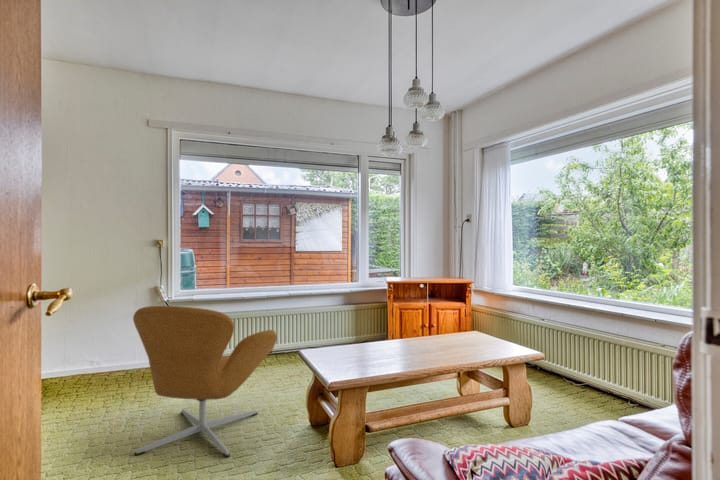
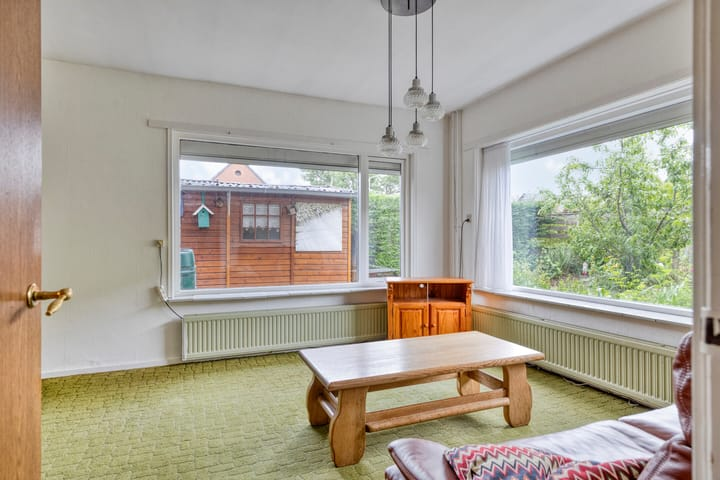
- armchair (201, 365)
